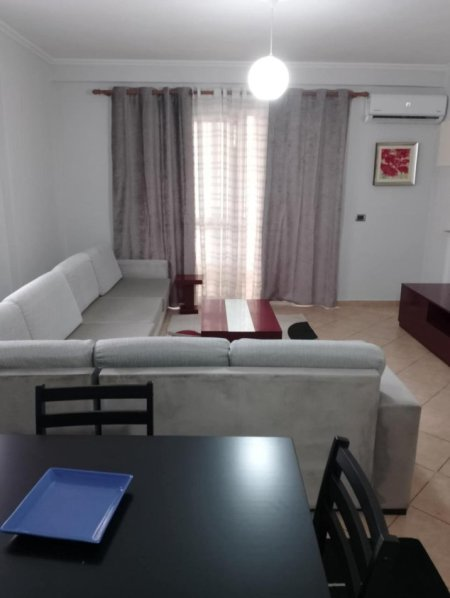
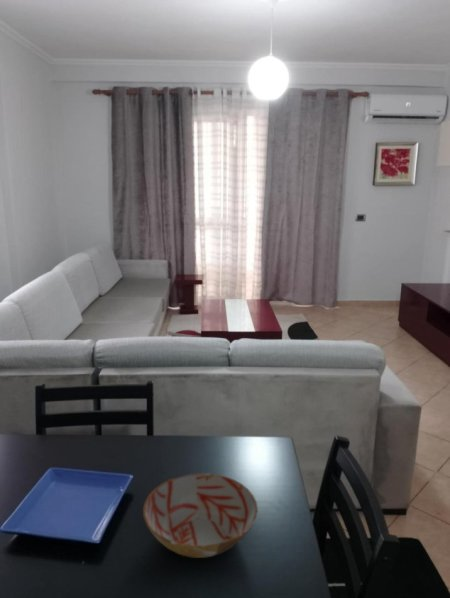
+ bowl (200, 521)
